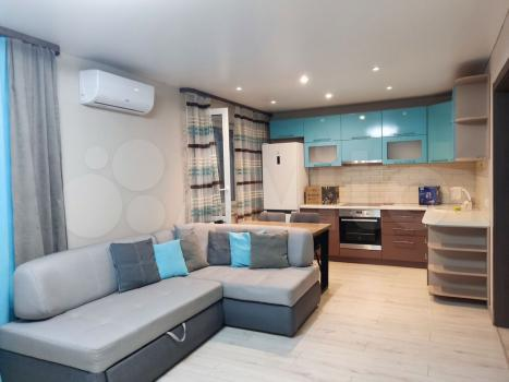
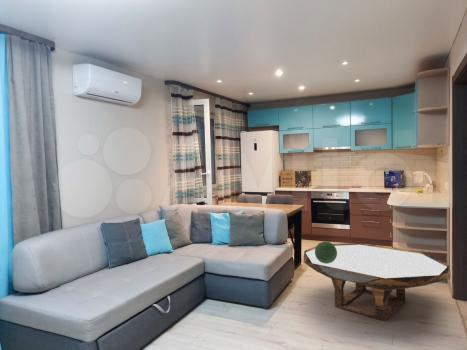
+ decorative orb (325, 252)
+ coffee table (370, 280)
